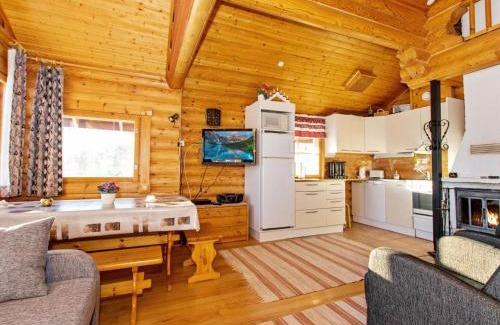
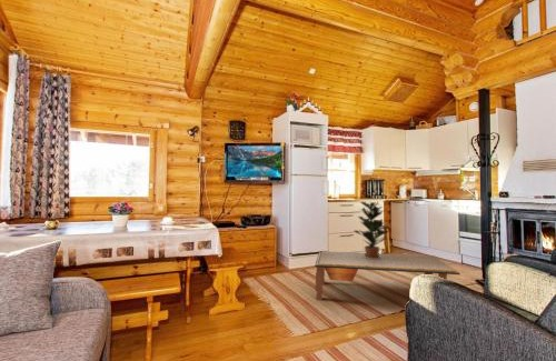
+ coffee table (381, 270)
+ potted plant (374, 229)
